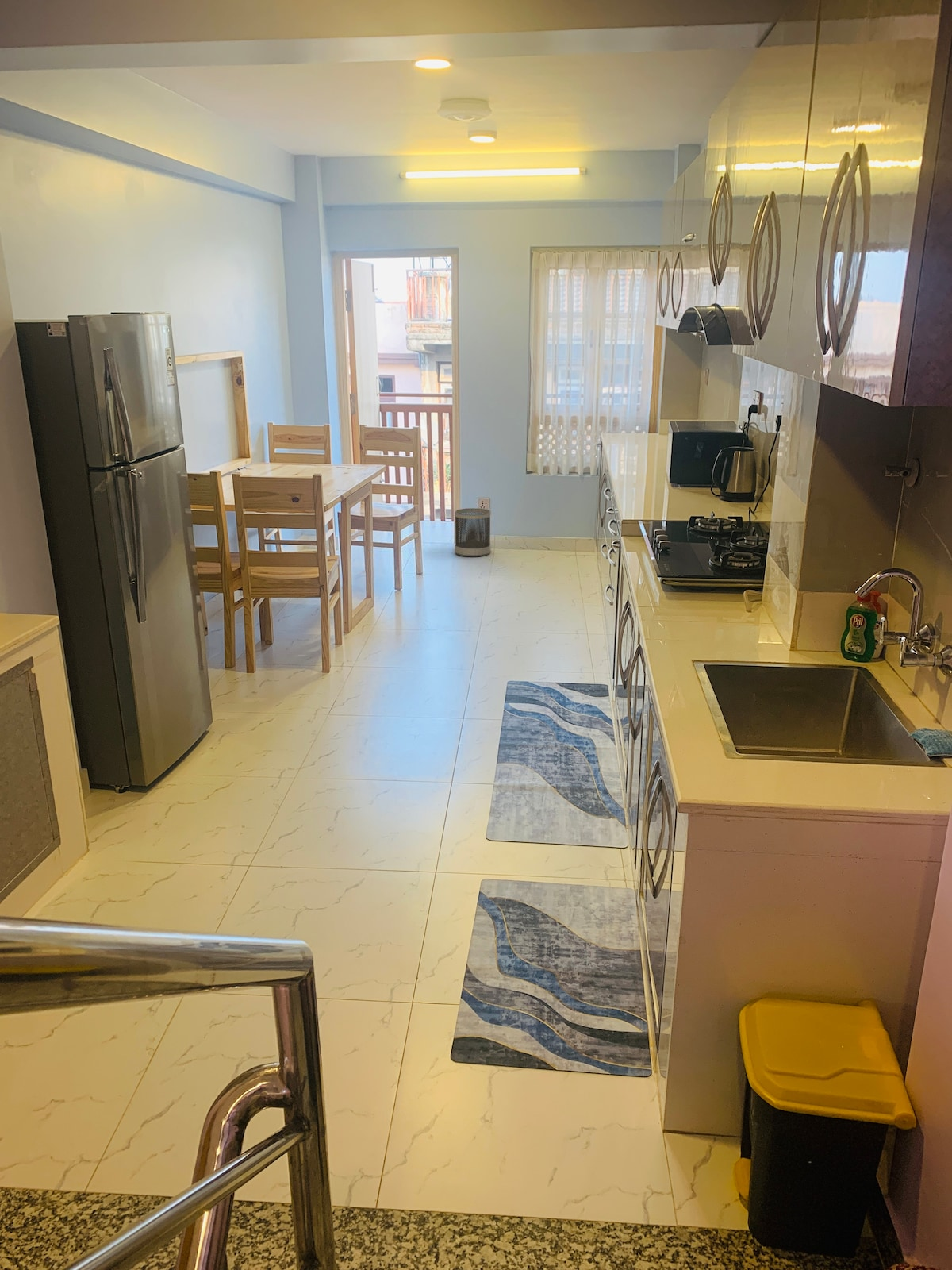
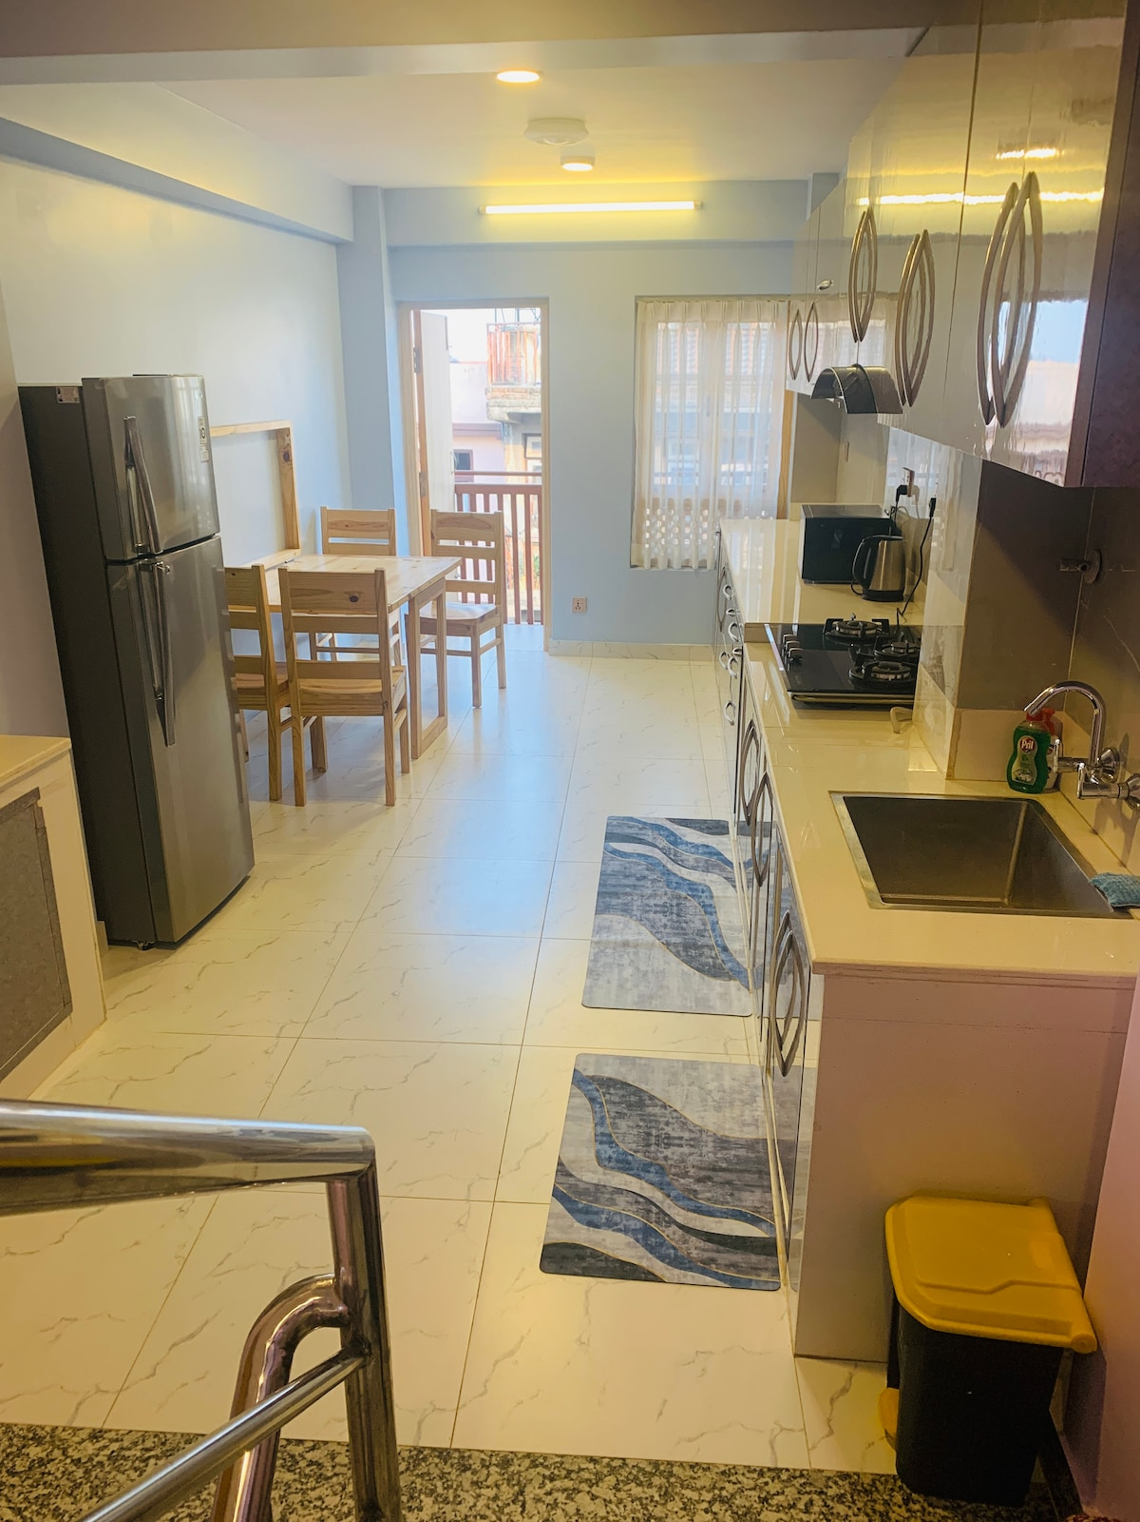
- wastebasket (472, 532)
